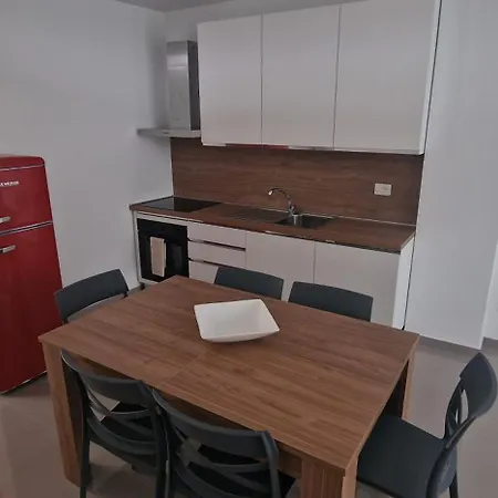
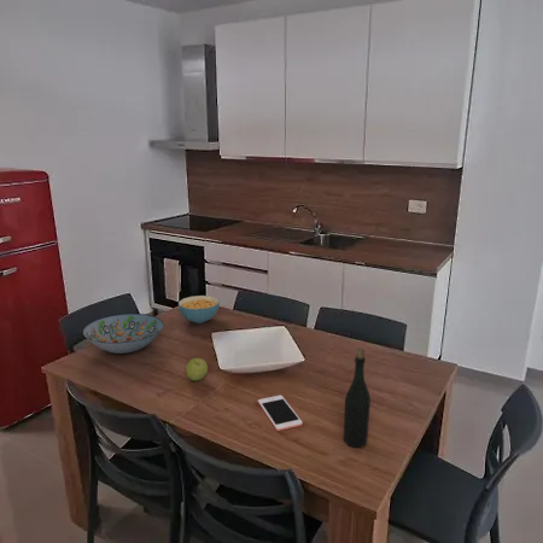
+ cereal bowl (199, 311)
+ cell phone (279, 411)
+ apple (197, 369)
+ decorative bowl (124, 337)
+ bottle (357, 396)
